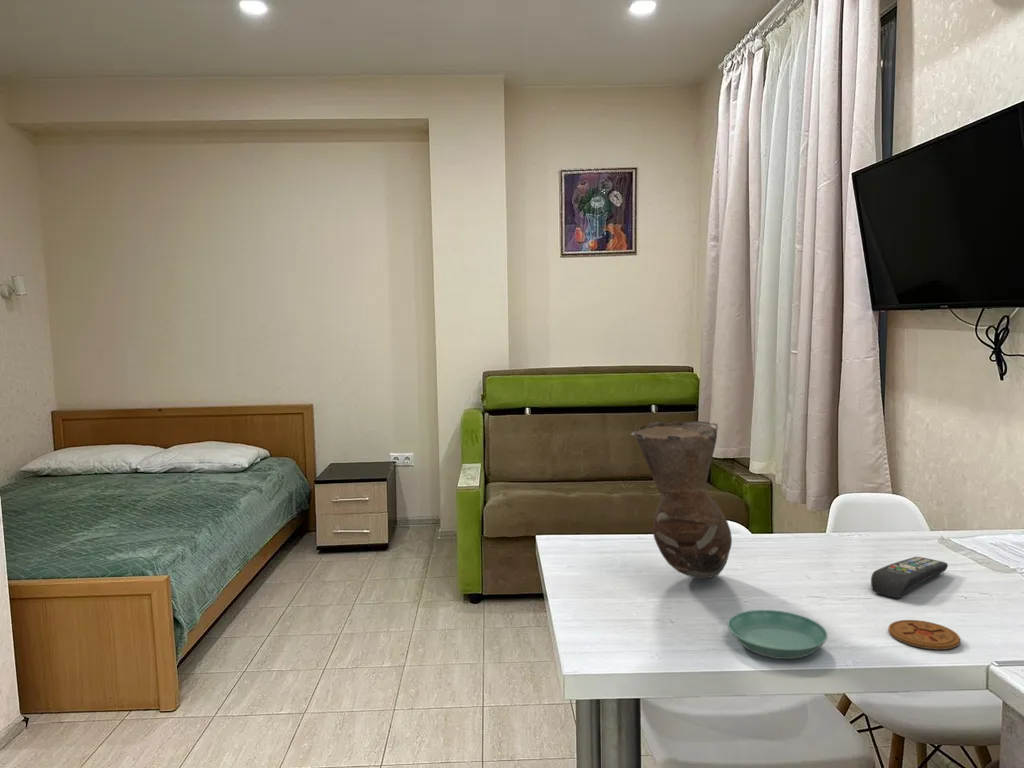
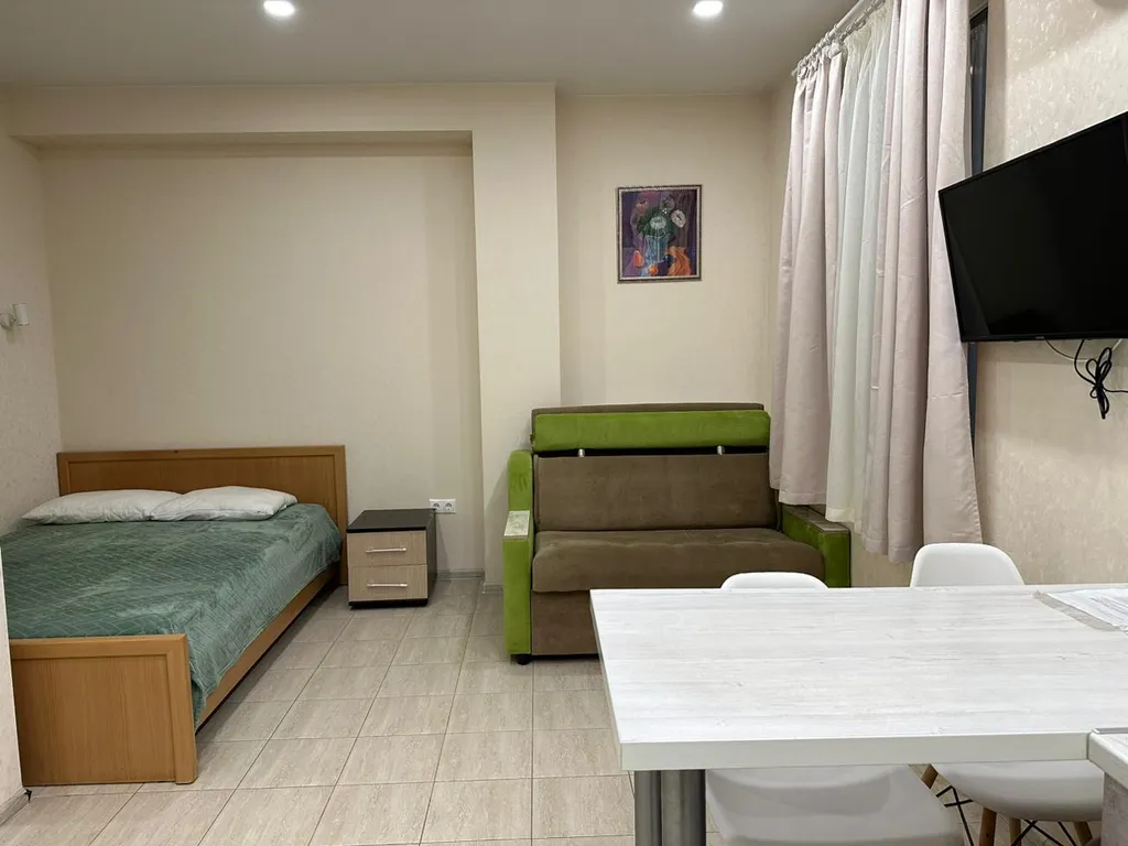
- vase (690, 507)
- coaster (923, 634)
- remote control (909, 572)
- saucer (776, 636)
